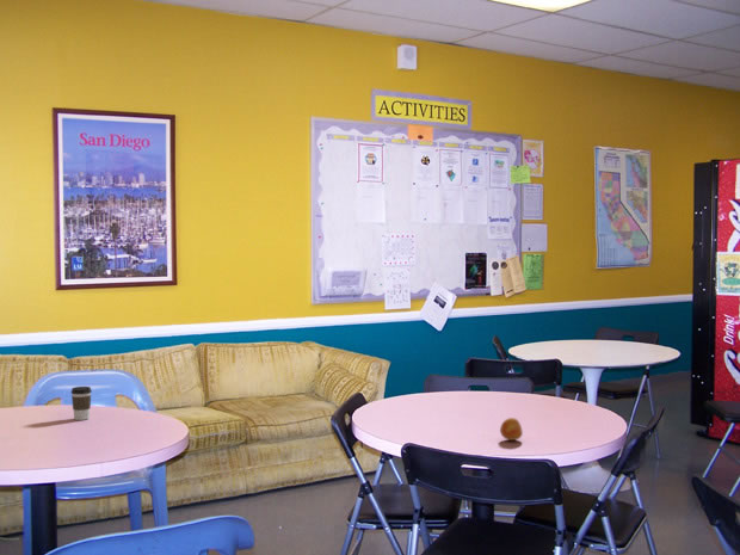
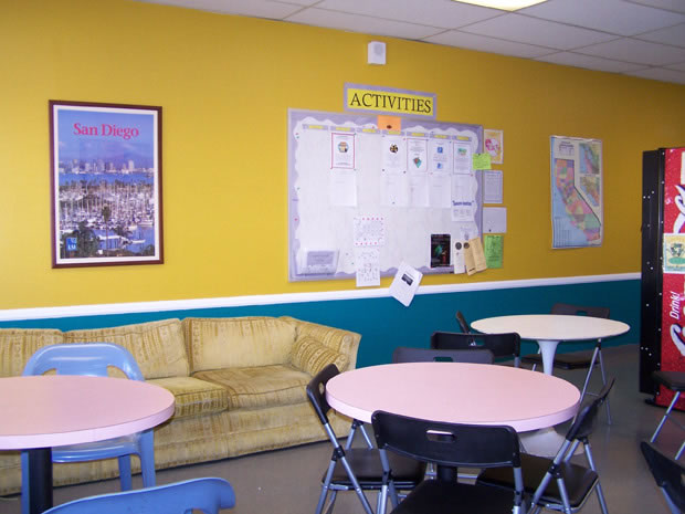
- fruit (511, 428)
- coffee cup (81, 402)
